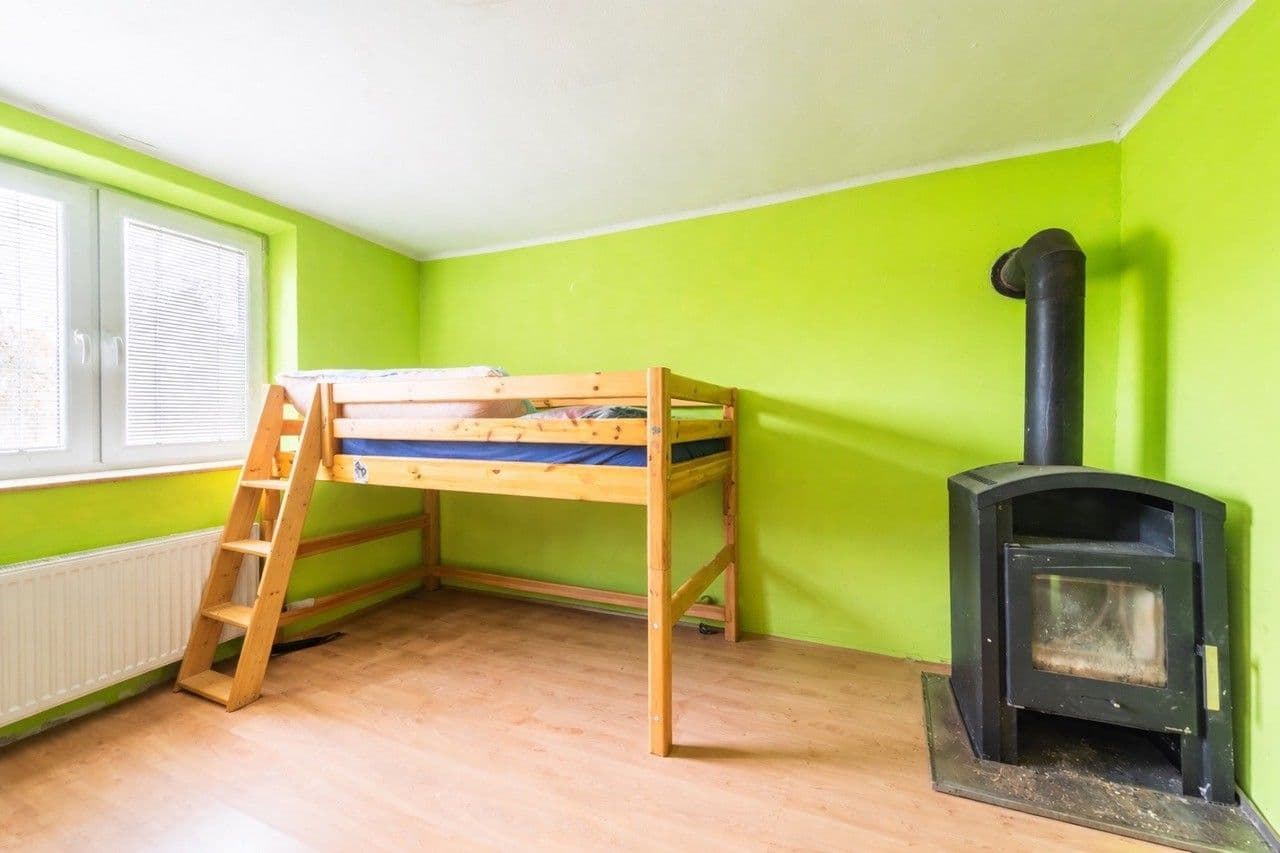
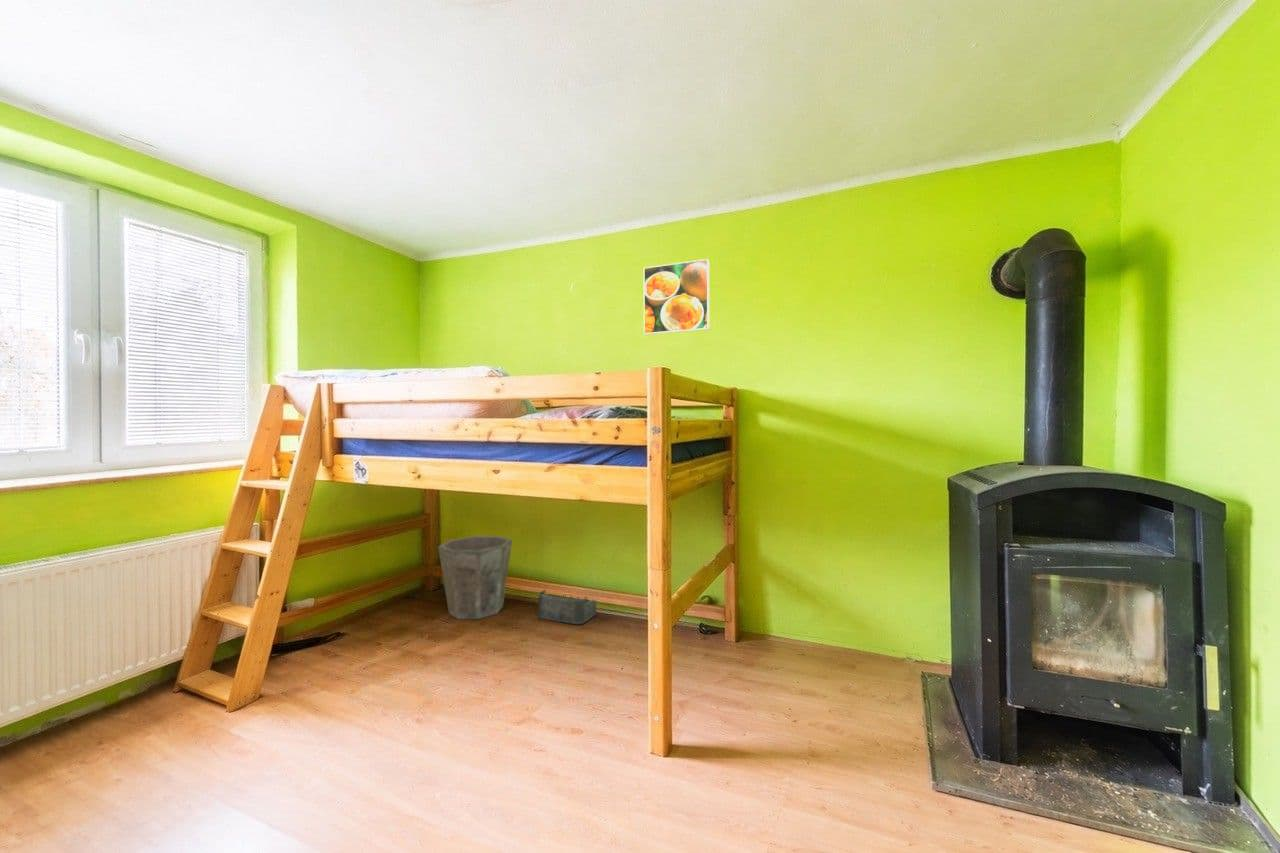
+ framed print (675, 298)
+ storage bin (567, 603)
+ waste bin (476, 576)
